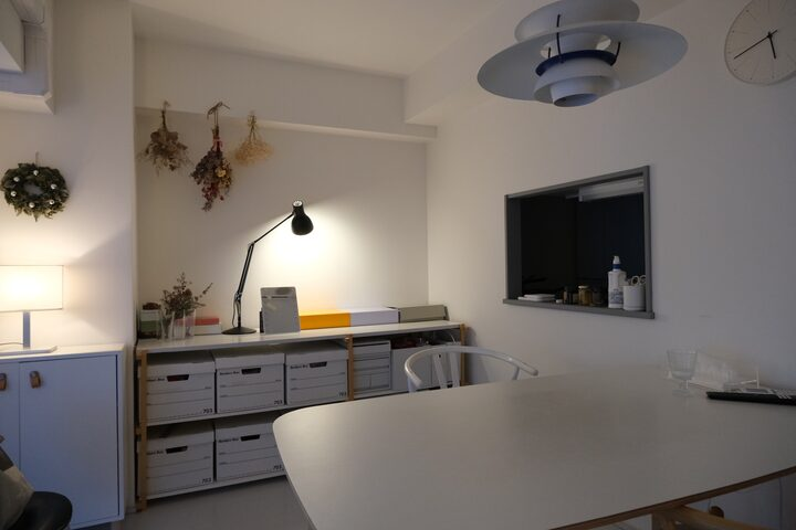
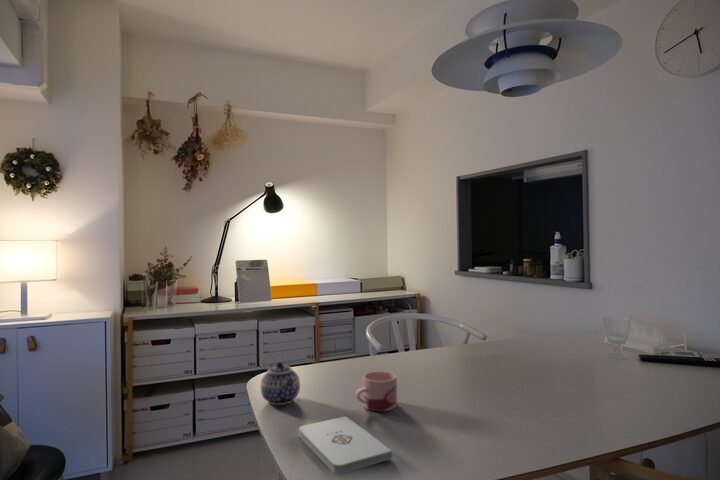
+ teapot (280, 381)
+ mug (375, 391)
+ notepad (341, 442)
